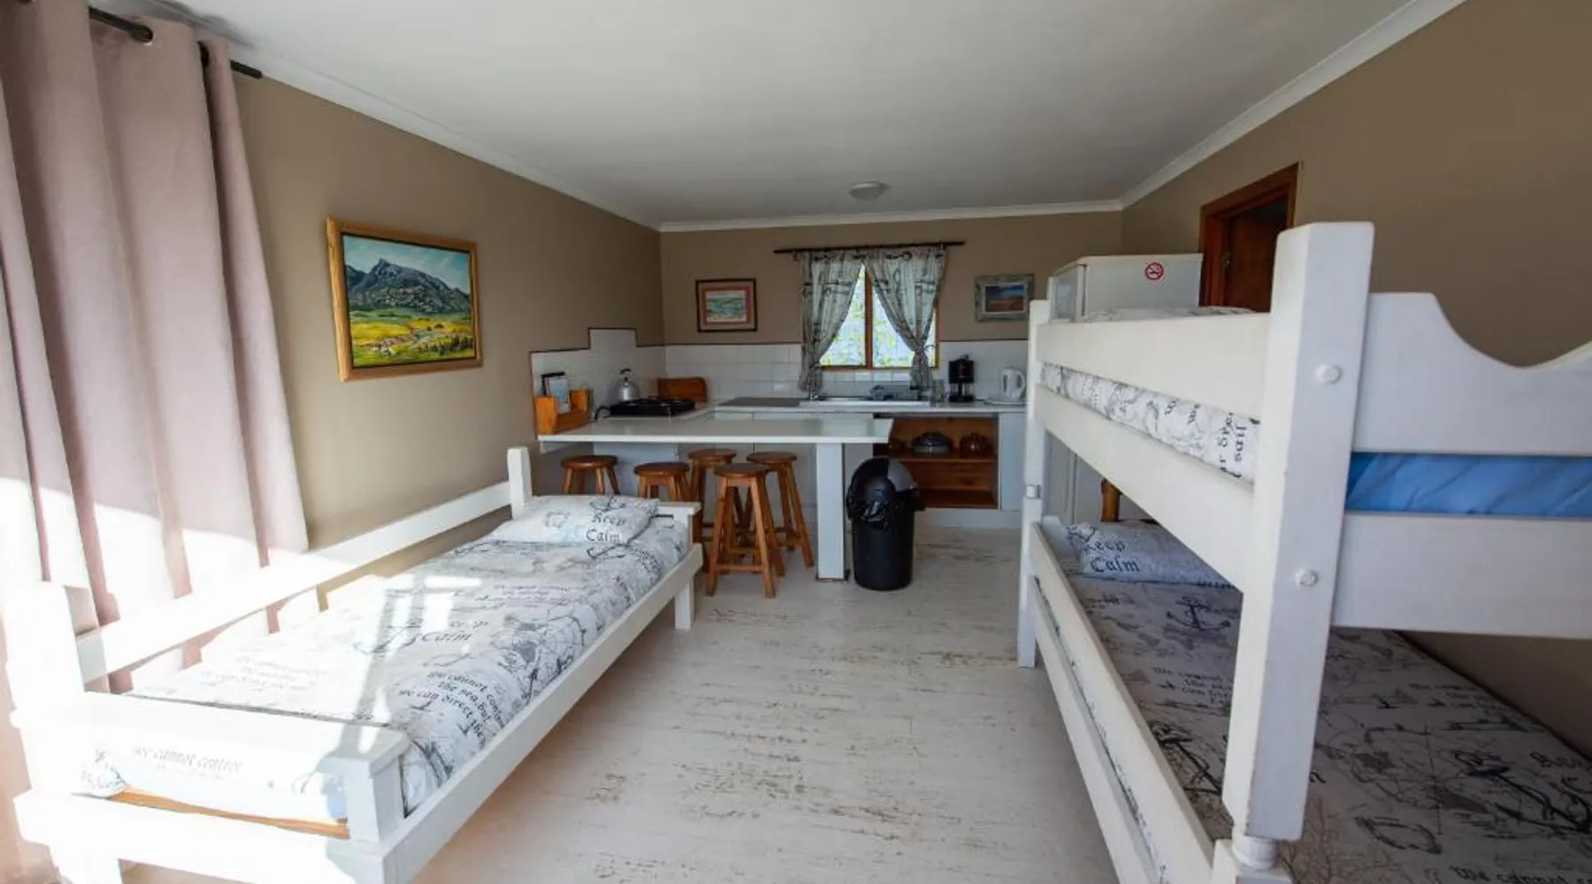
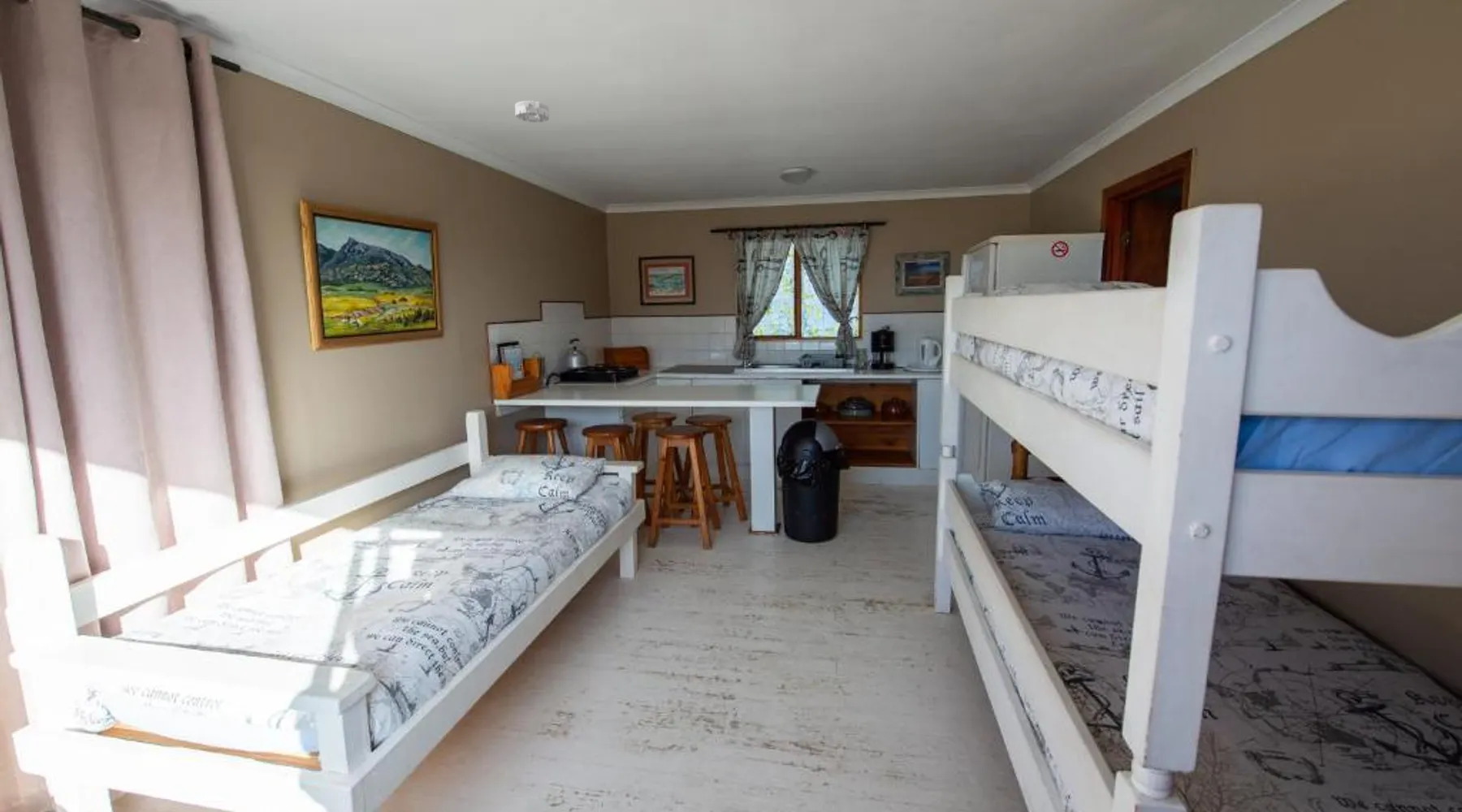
+ smoke detector (532, 110)
